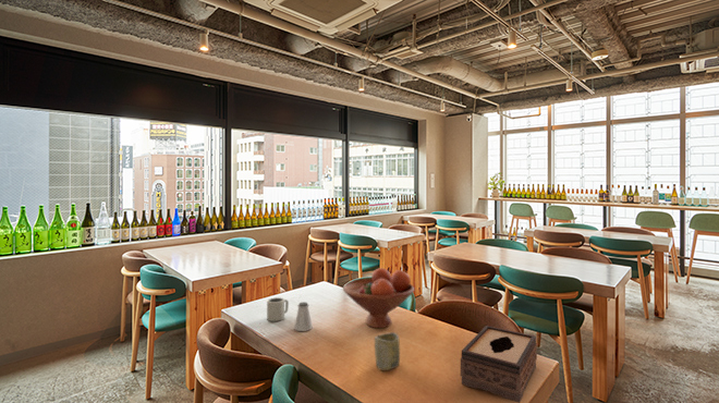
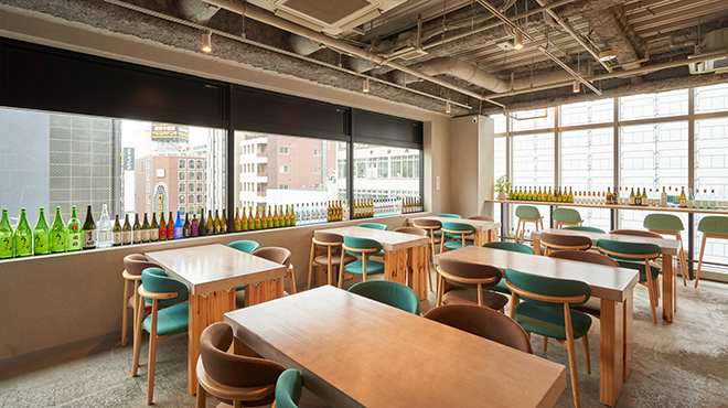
- cup (387, 351)
- tissue box (500, 358)
- cup (278, 308)
- saltshaker (303, 315)
- fruit bowl (378, 297)
